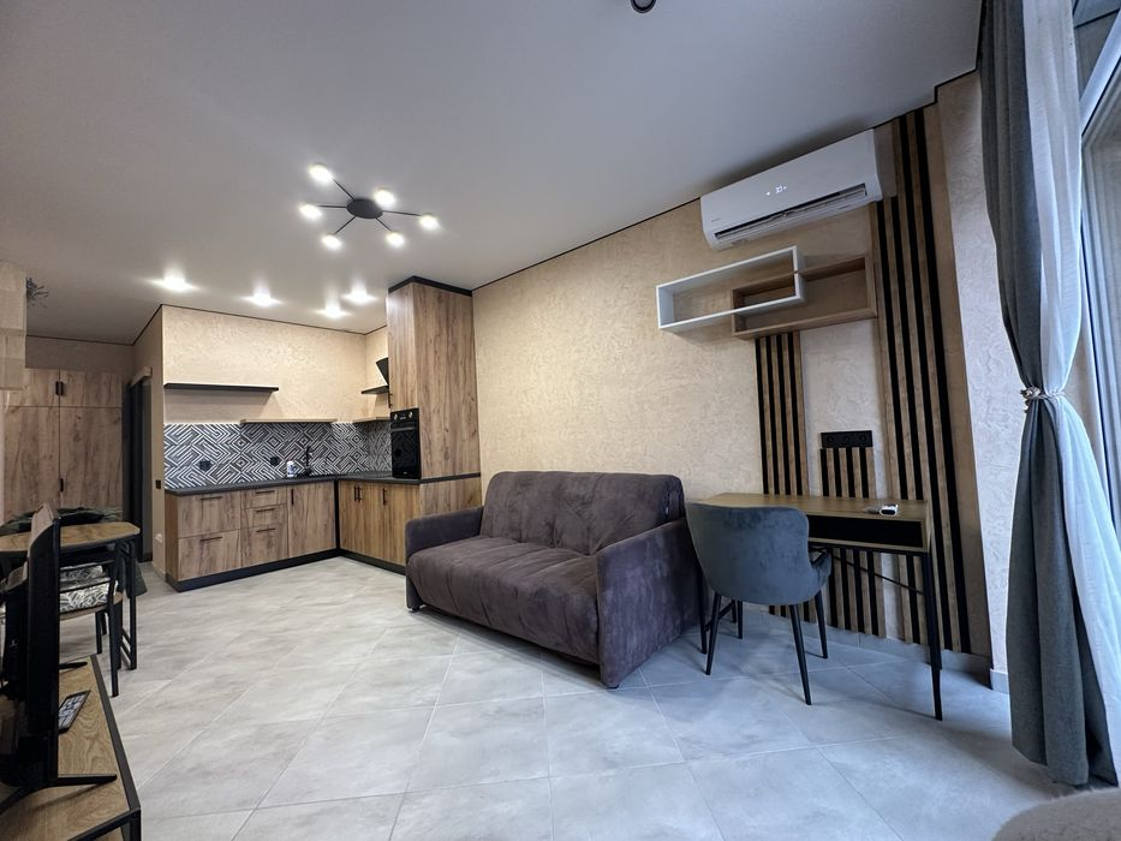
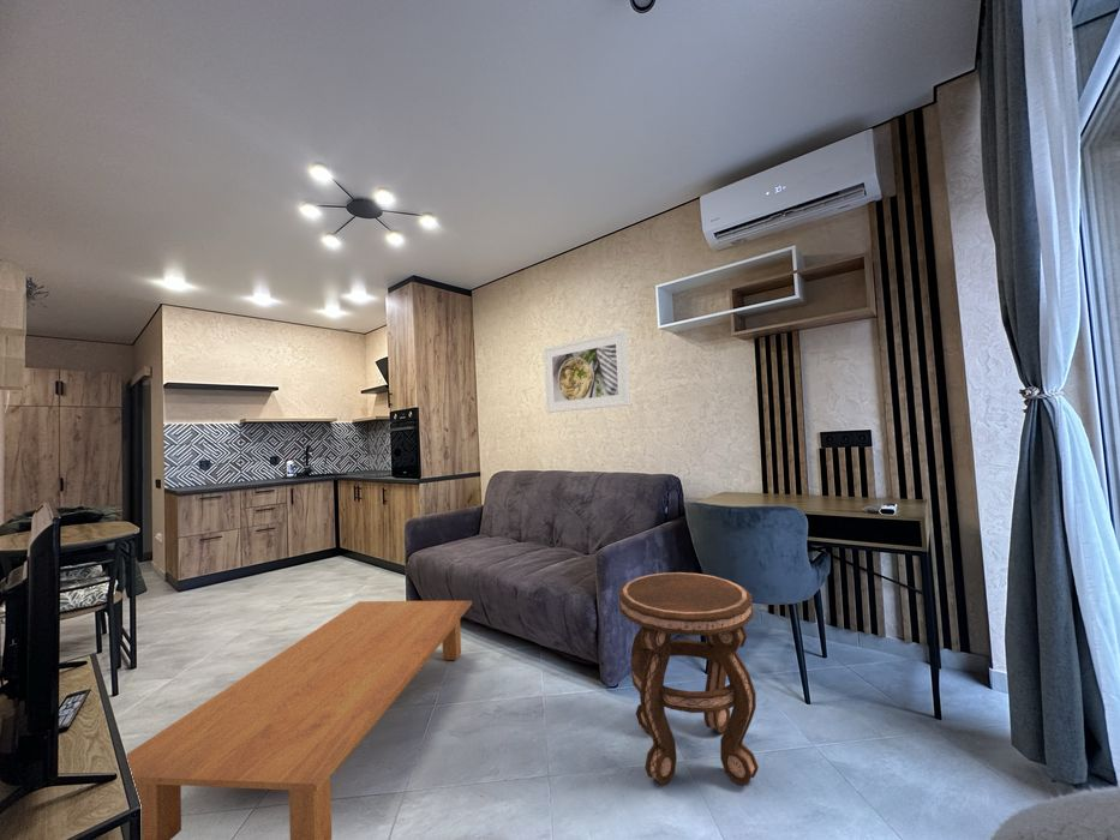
+ coffee table (346, 690)
+ side table (687, 655)
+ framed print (583, 374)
